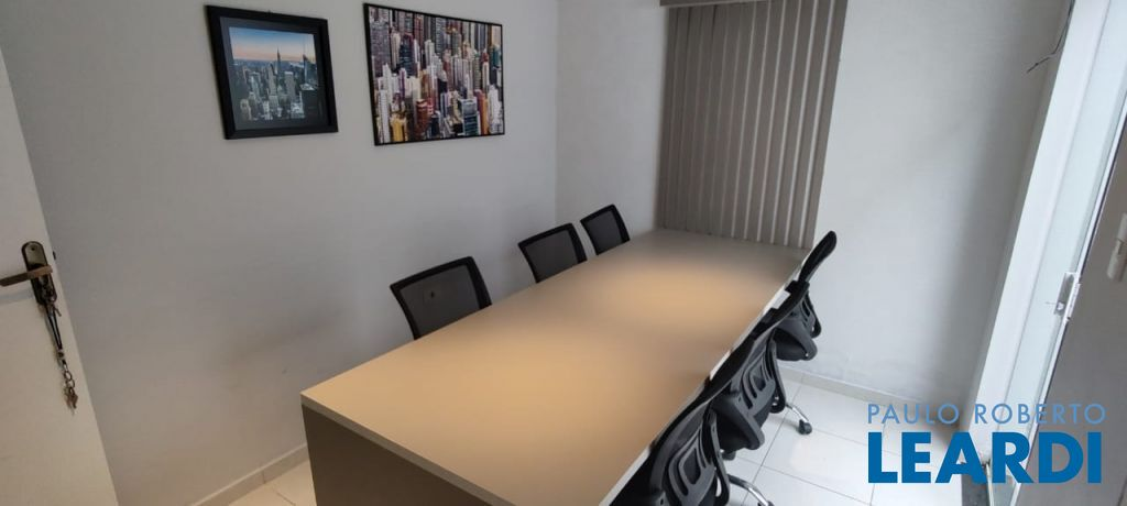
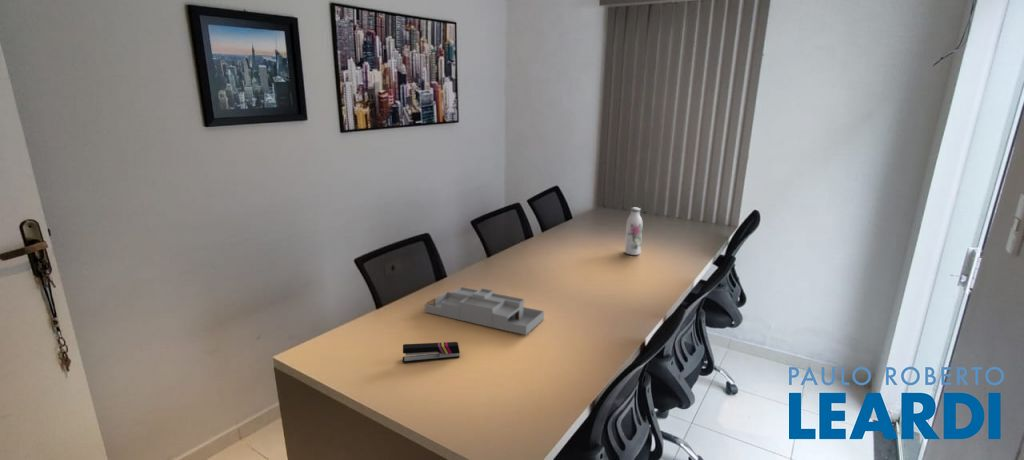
+ stapler (431, 350)
+ desk organizer (483, 305)
+ water bottle (634, 230)
